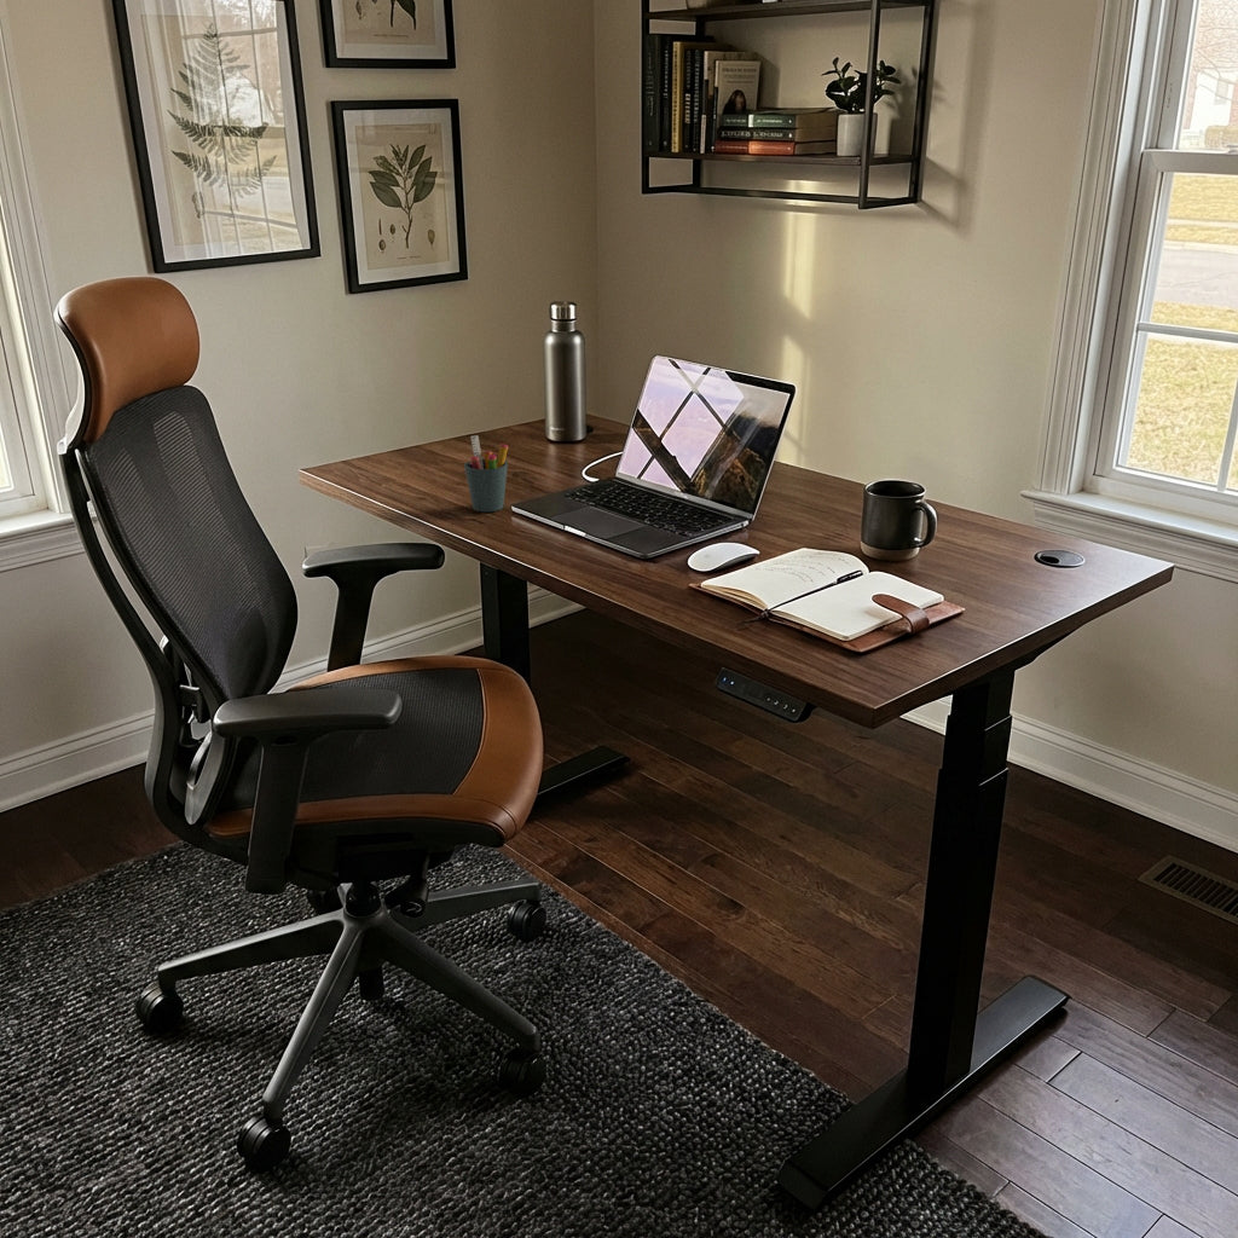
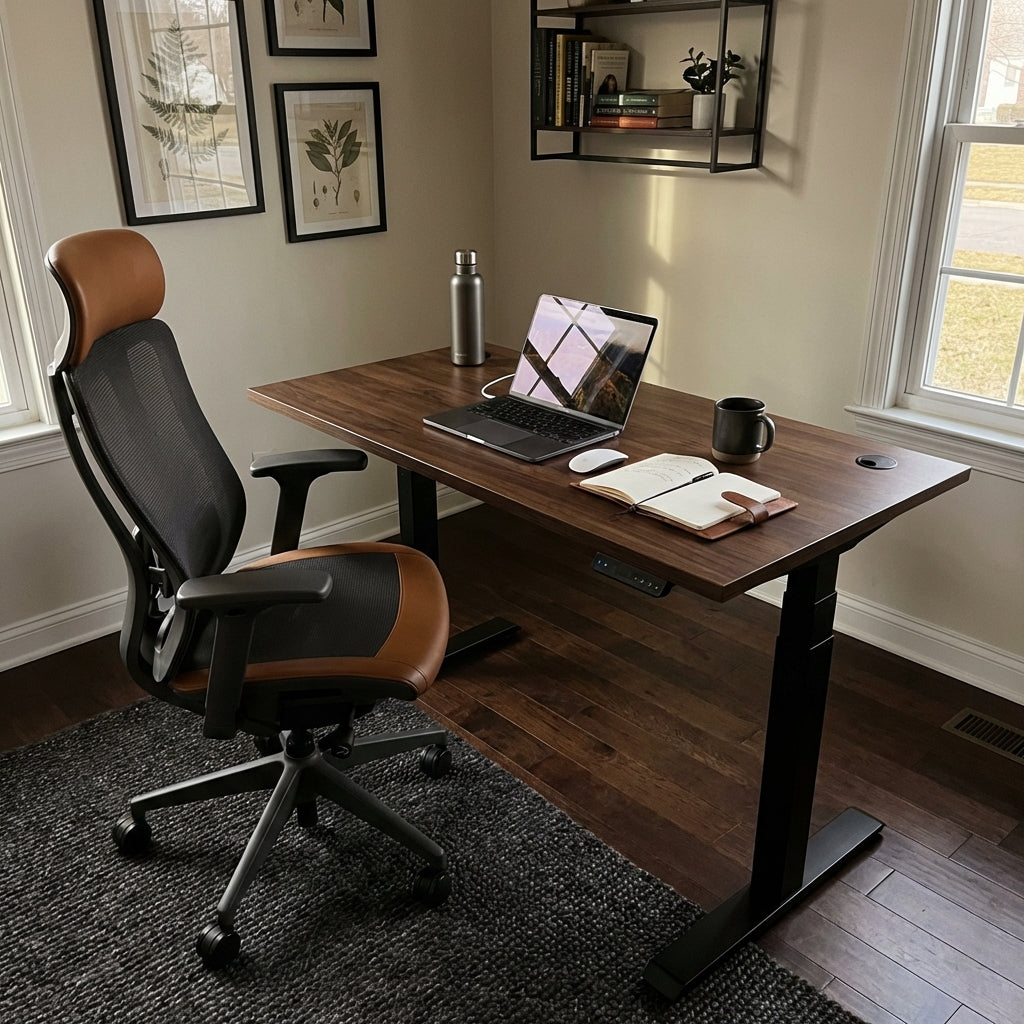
- pen holder (486, 474)
